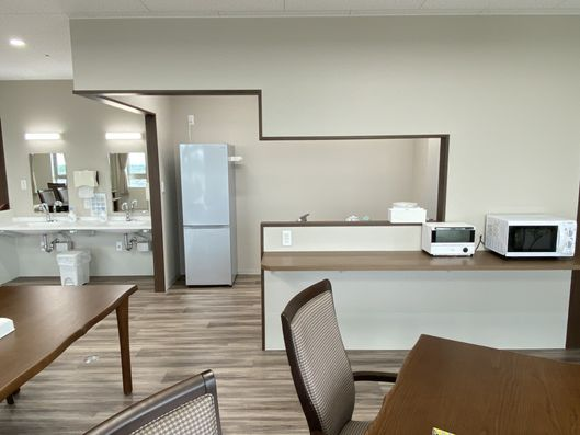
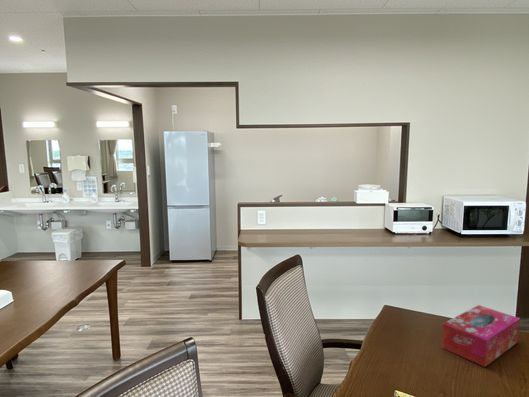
+ tissue box (481, 332)
